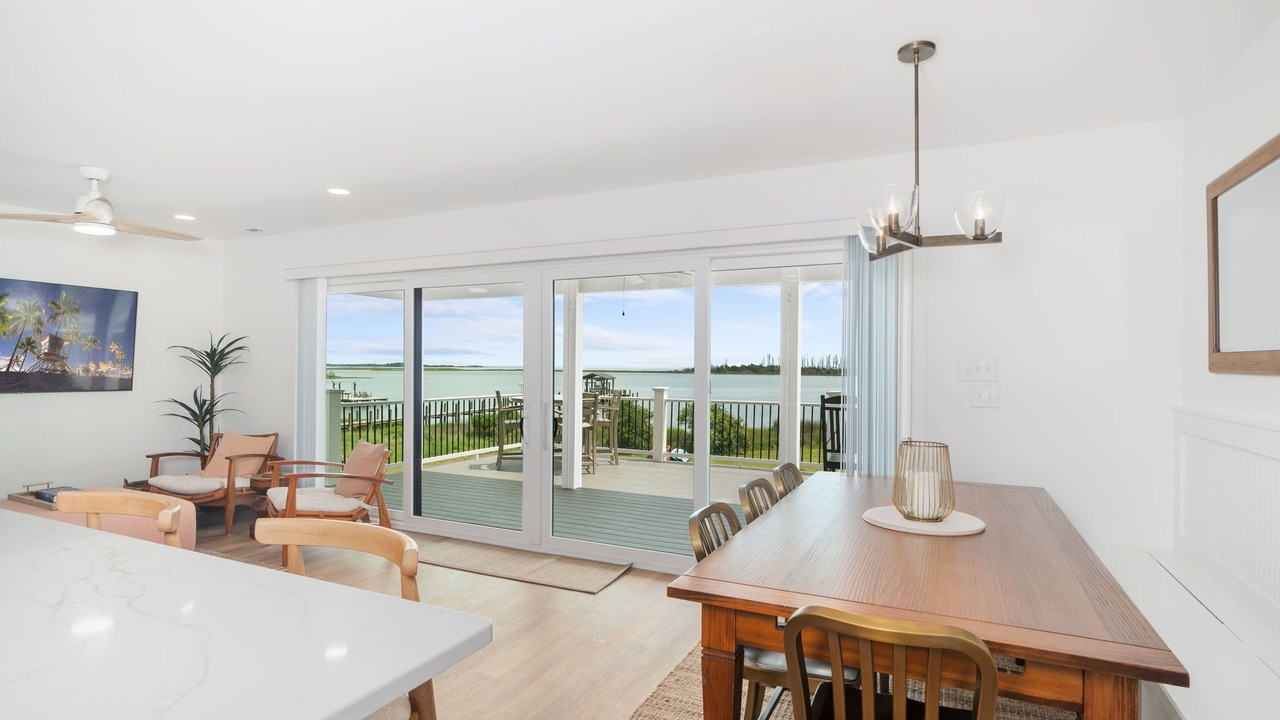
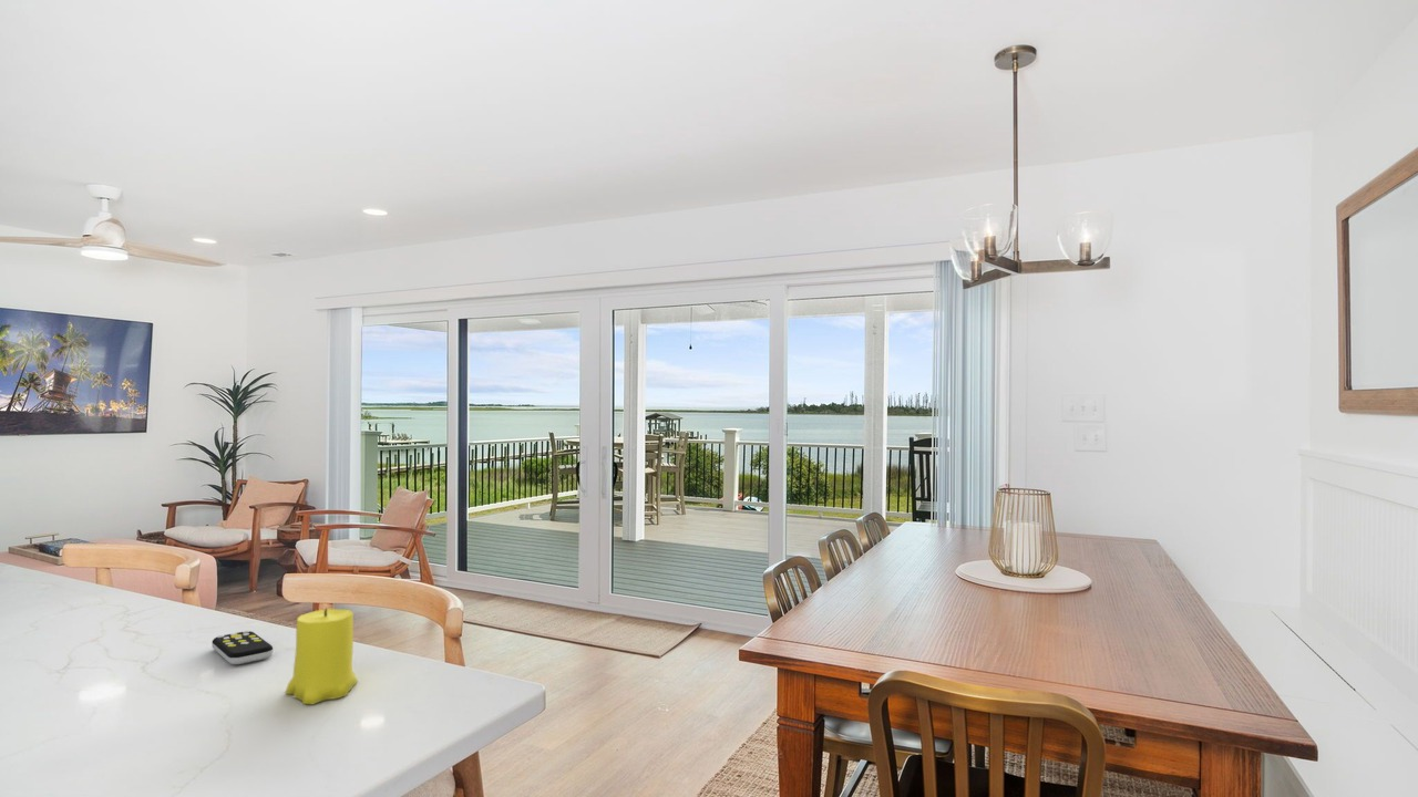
+ candle (326, 648)
+ remote control (242, 646)
